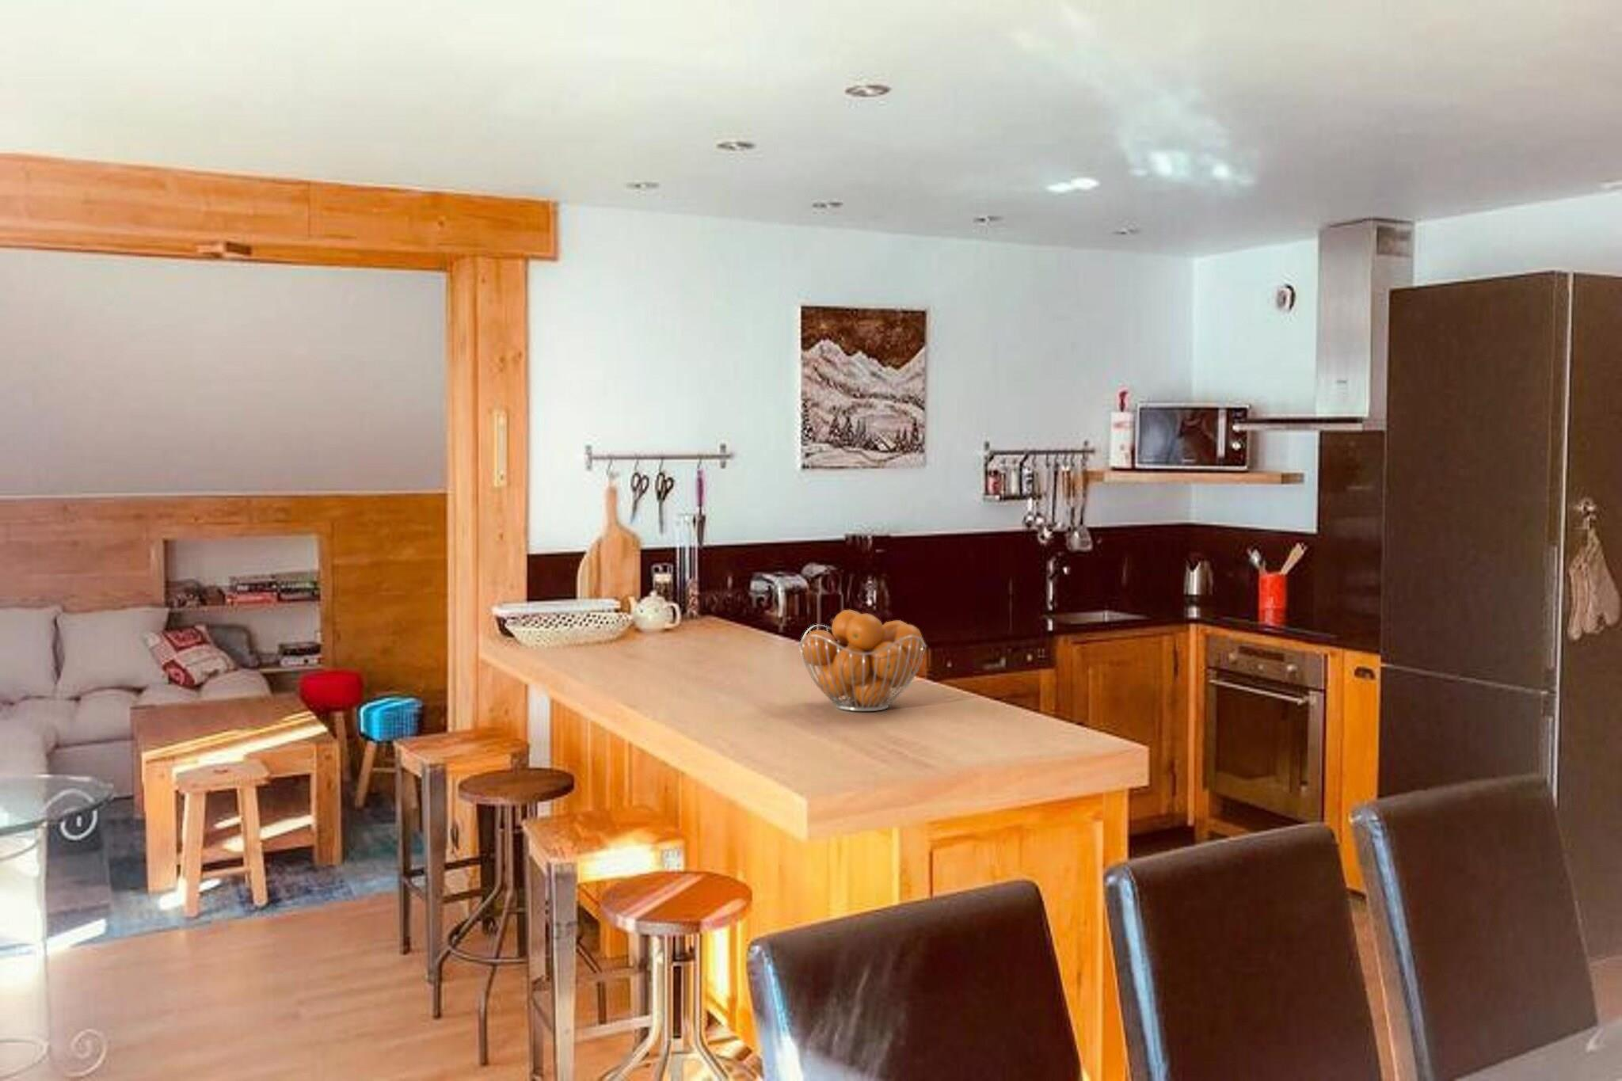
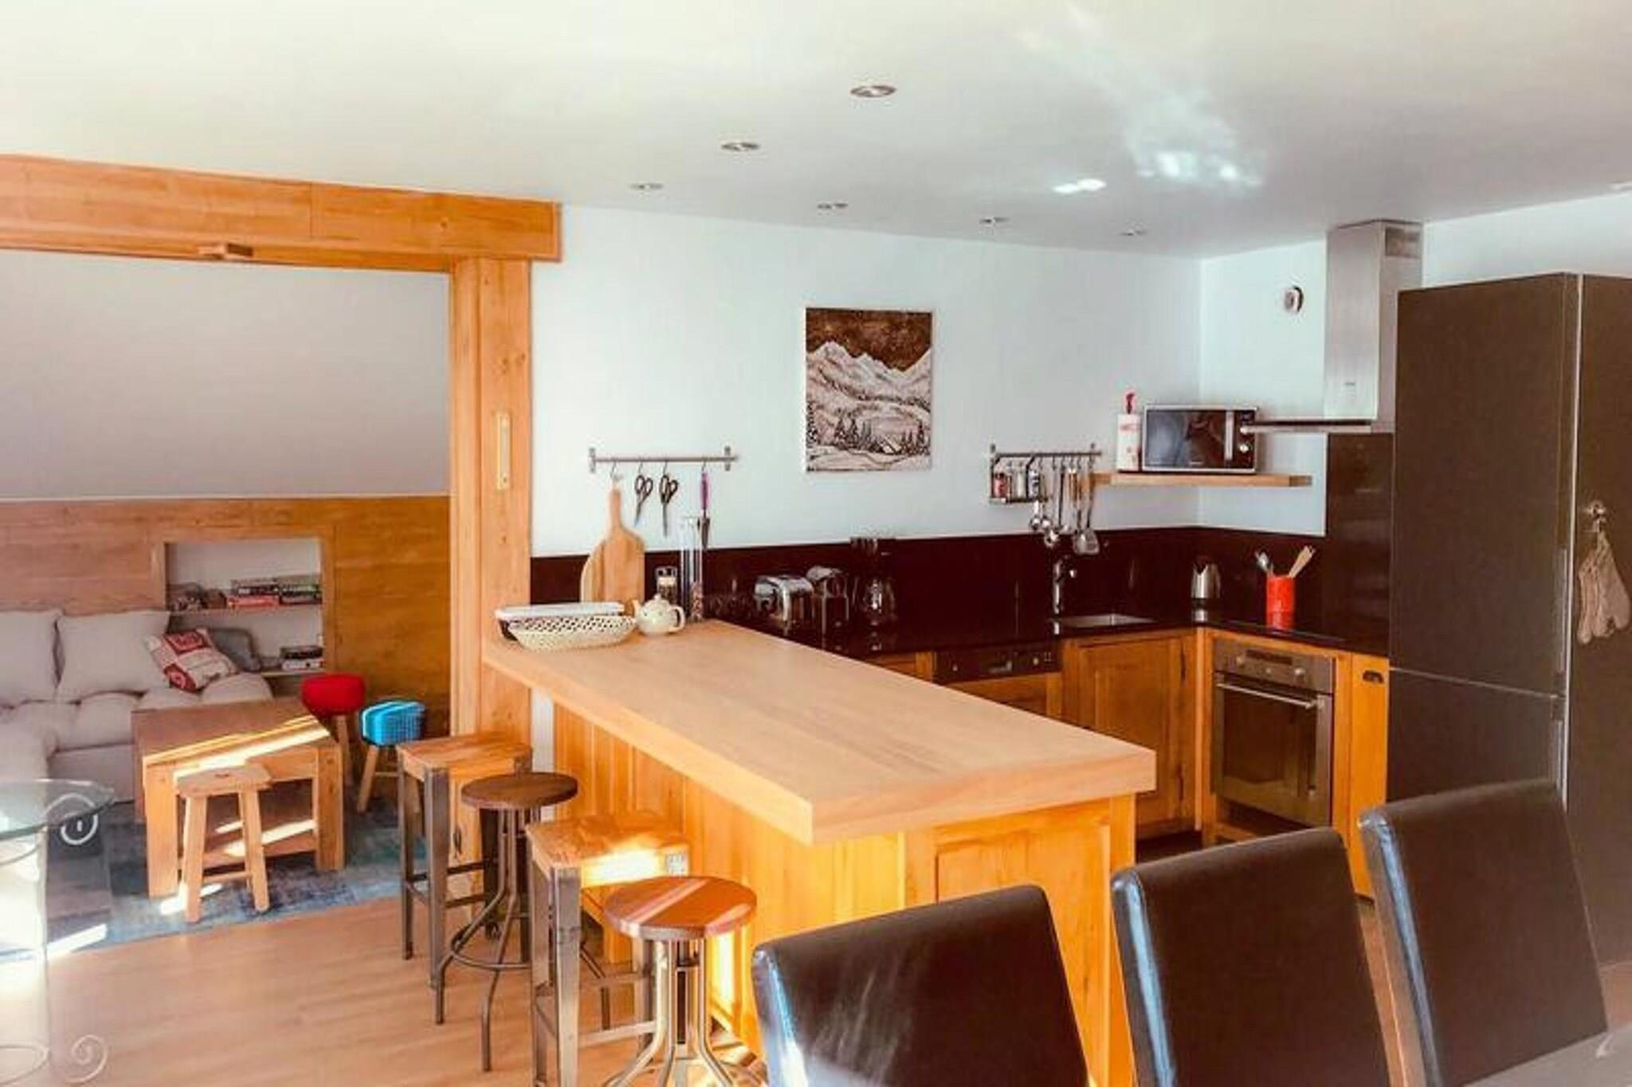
- fruit basket (862, 659)
